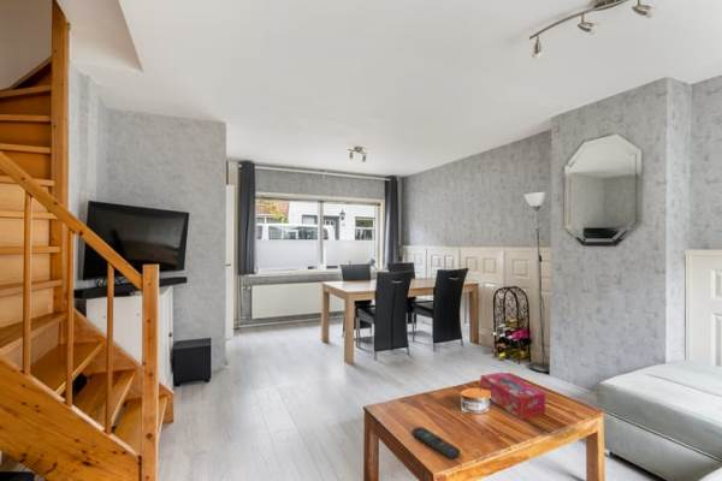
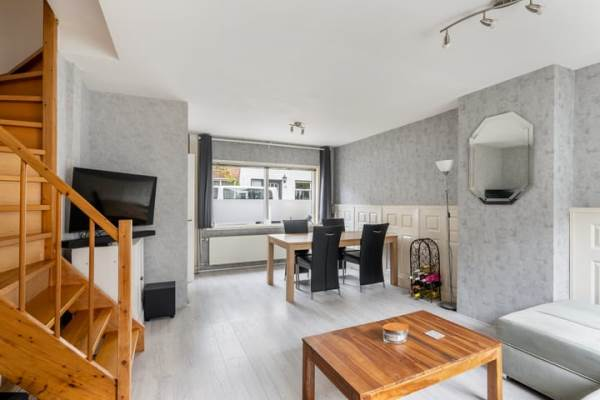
- tissue box (510, 393)
- remote control (434, 441)
